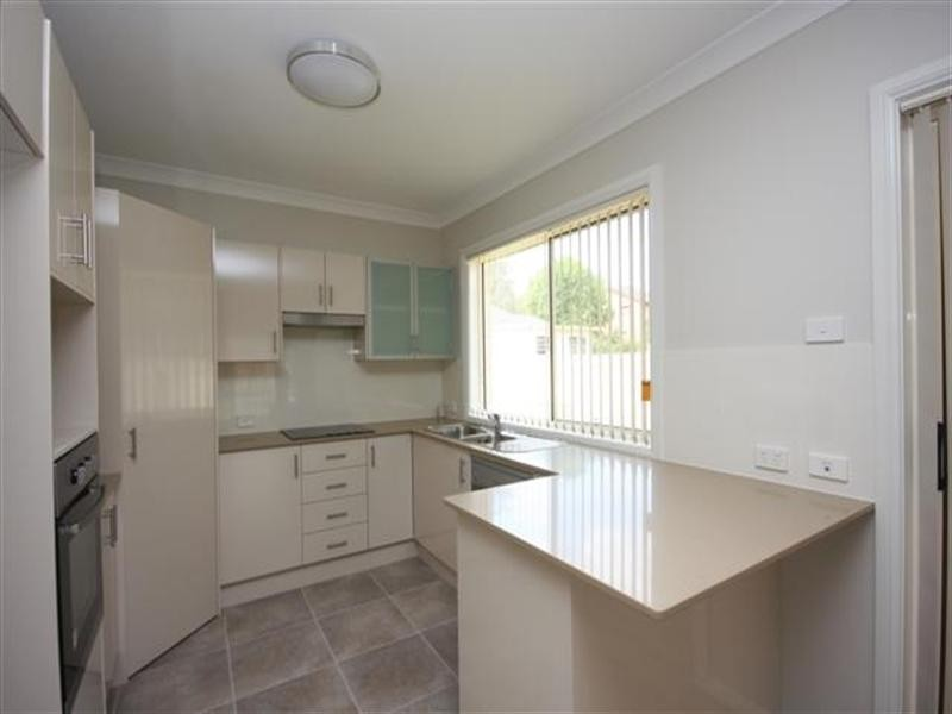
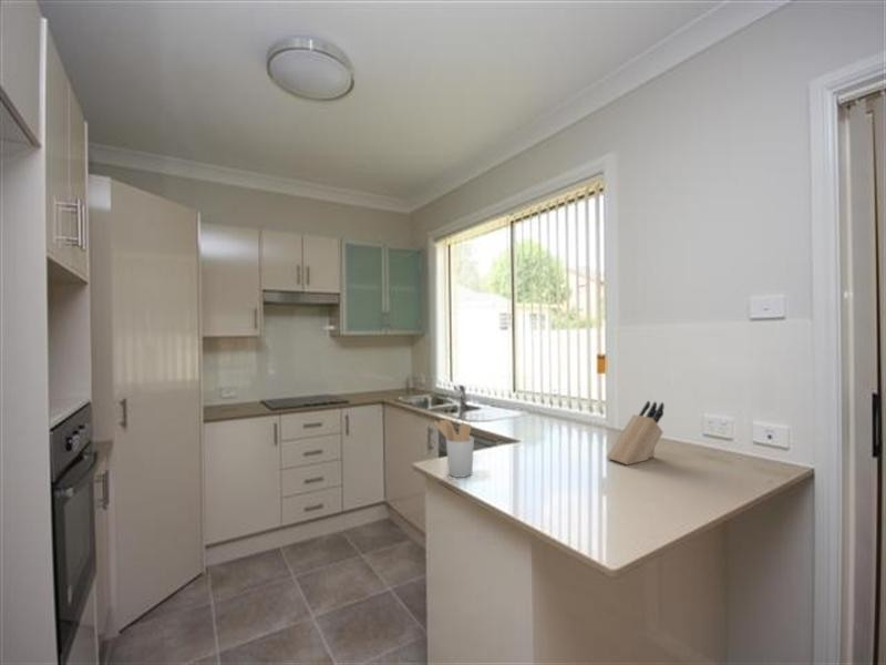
+ utensil holder (454, 446)
+ knife block (638, 430)
